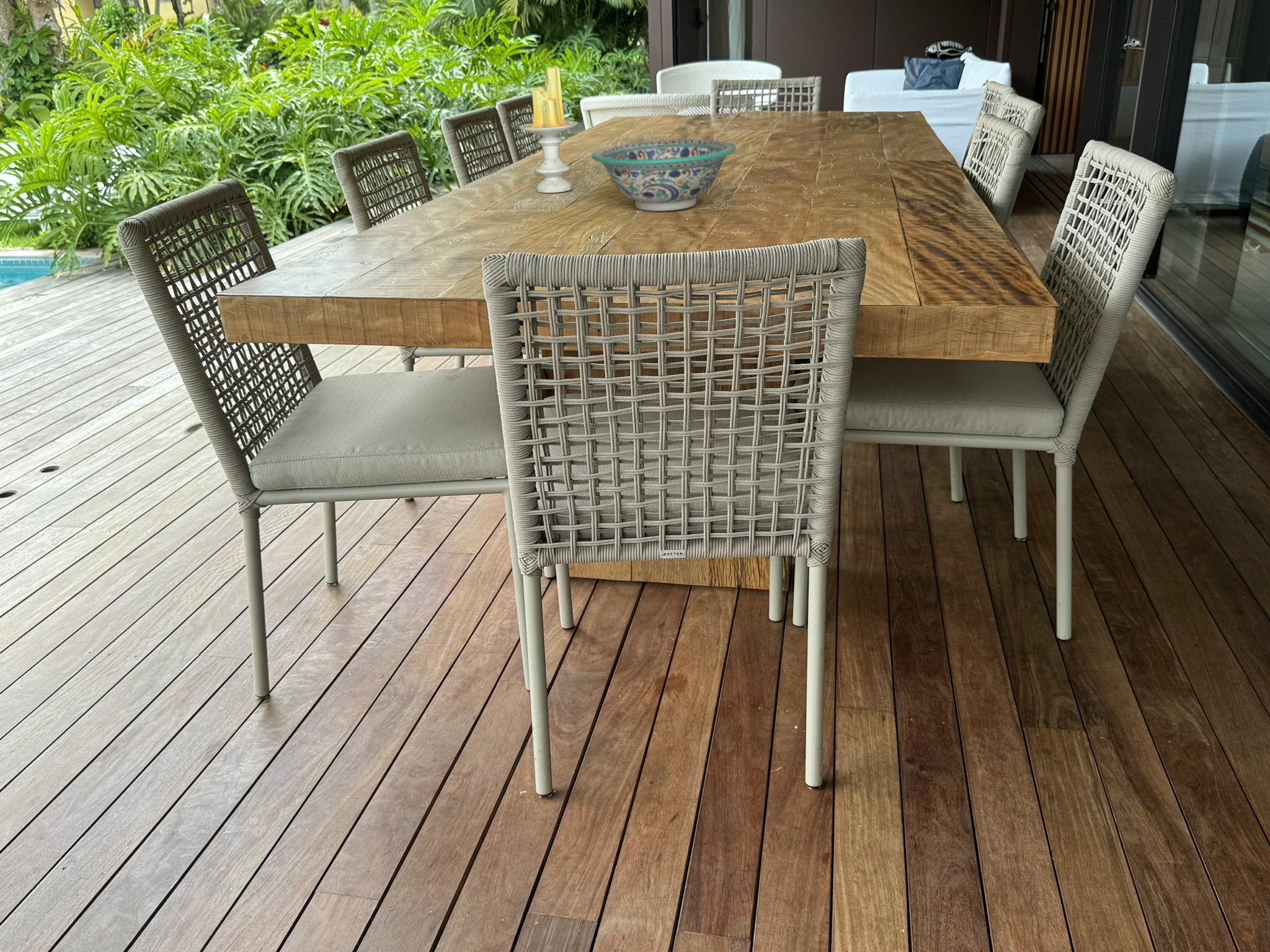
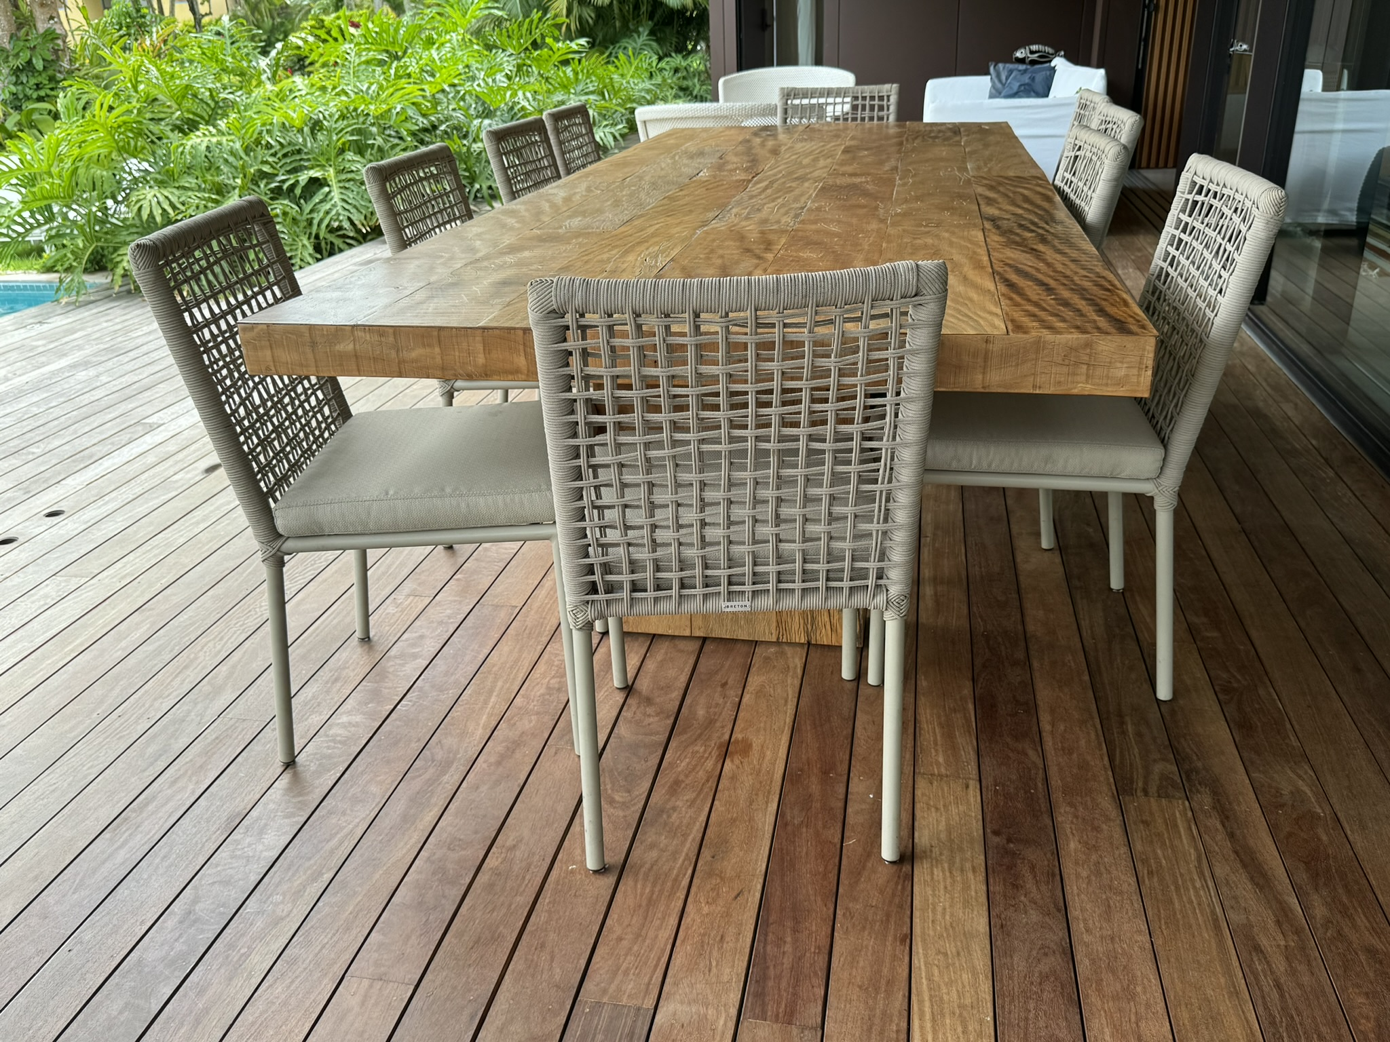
- candle (549, 129)
- decorative bowl (664, 177)
